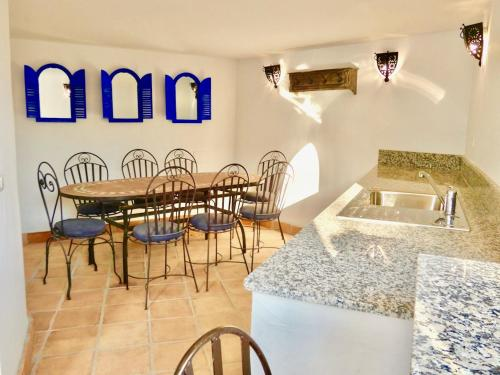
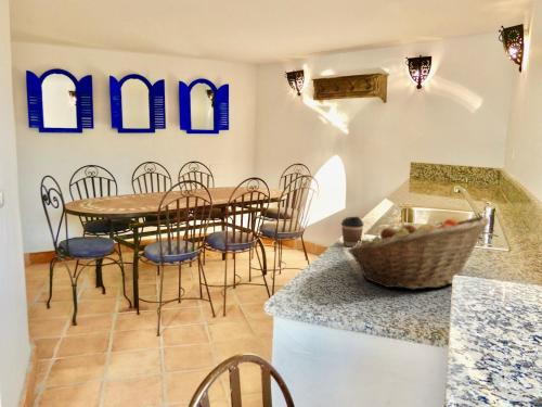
+ fruit basket (417, 245)
+ coffee cup (351, 230)
